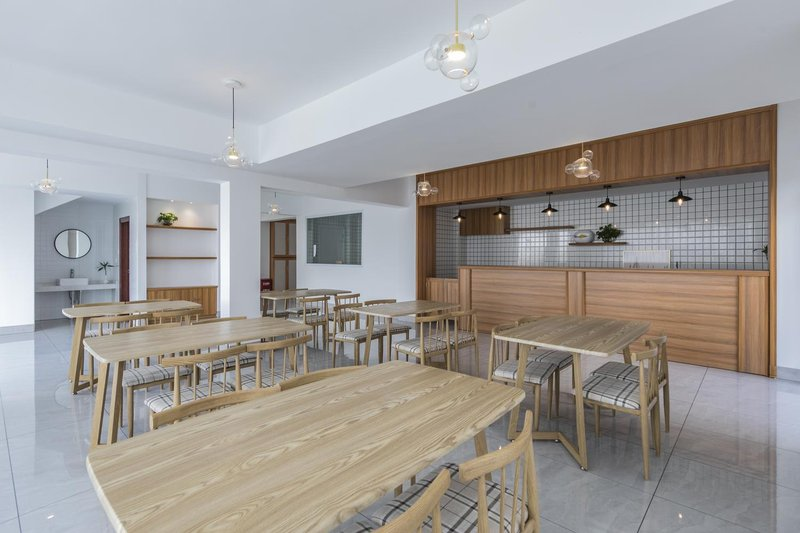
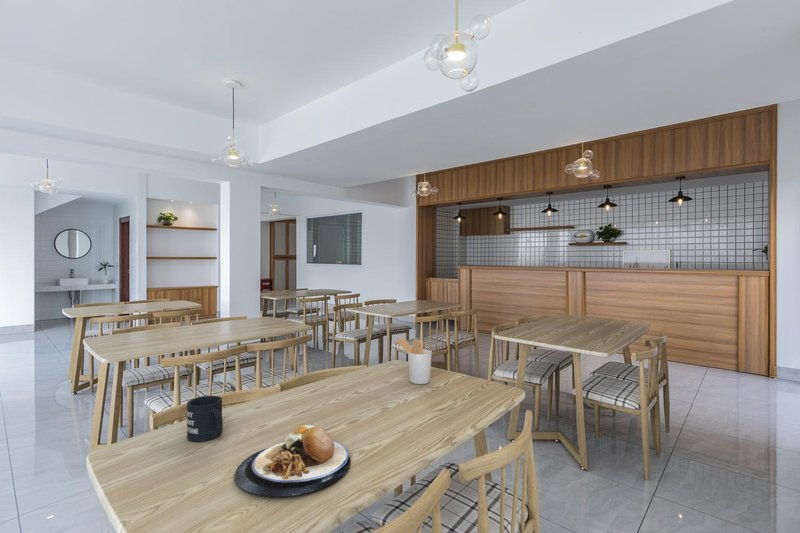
+ plate (294, 450)
+ mug (208, 419)
+ utensil holder (413, 358)
